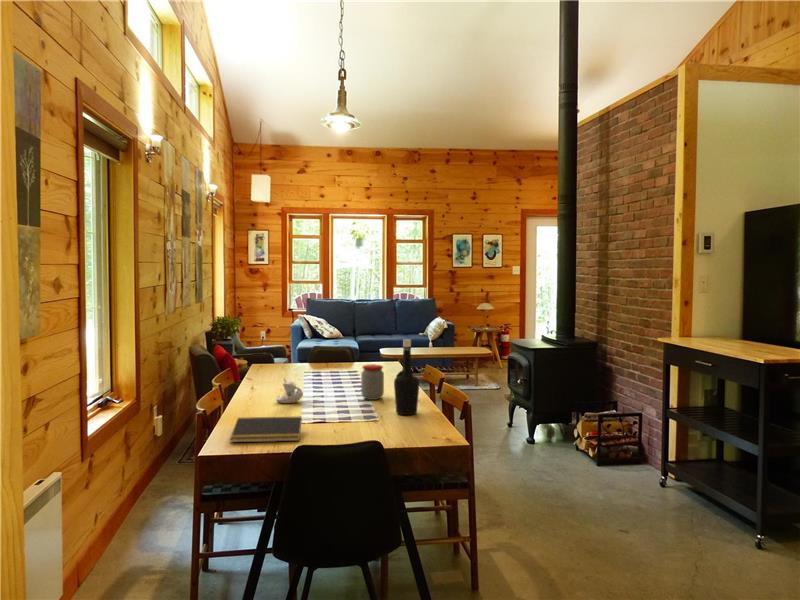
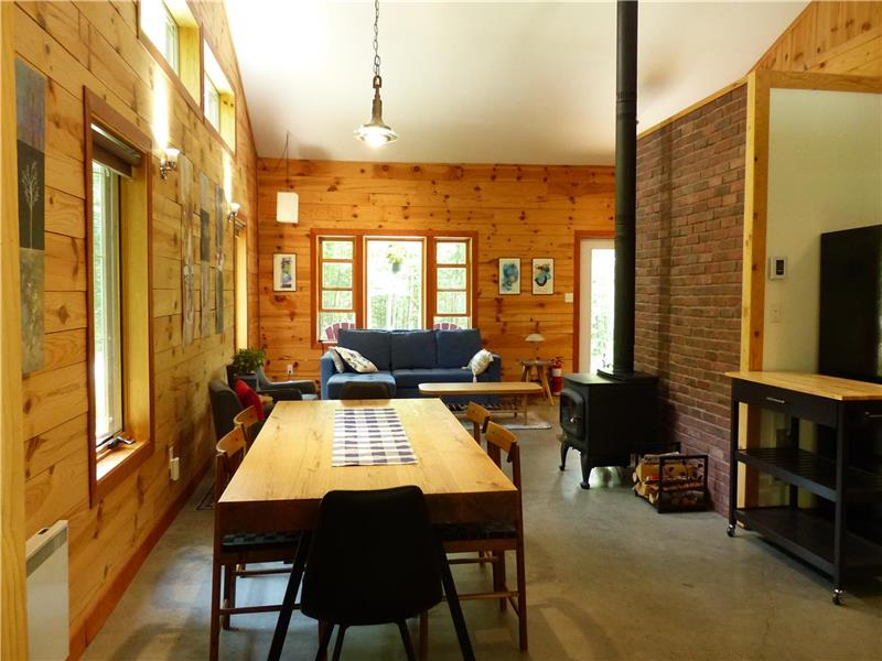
- notepad (267, 428)
- jar (372, 381)
- bottle (406, 376)
- candle (289, 389)
